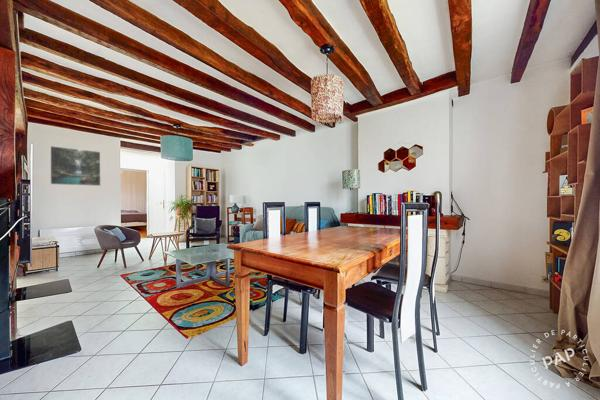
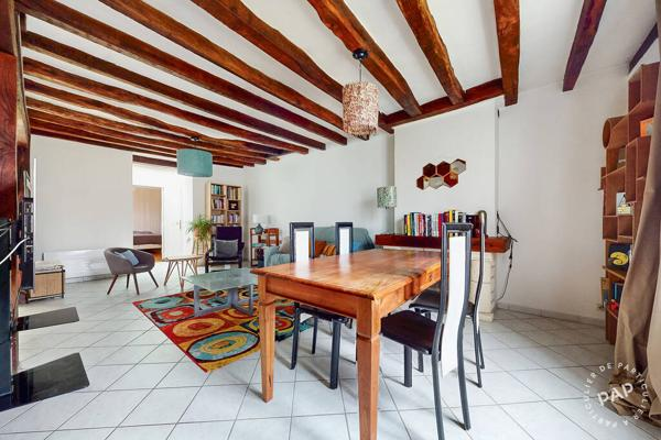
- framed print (76, 167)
